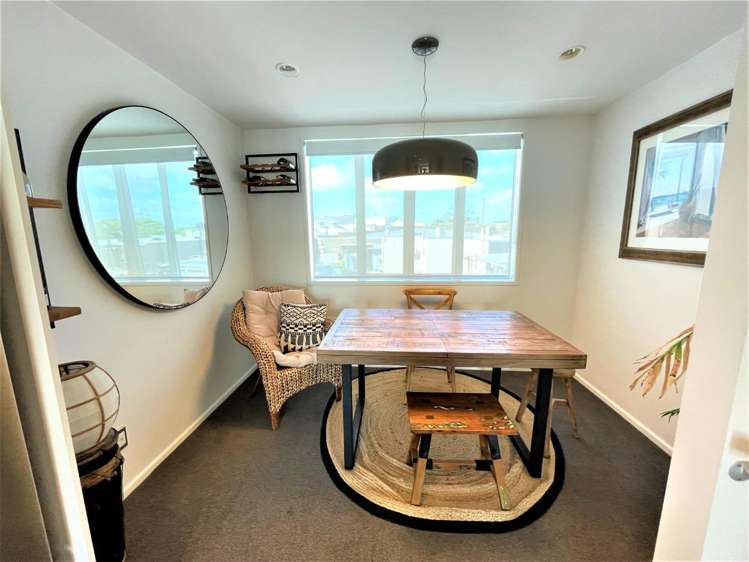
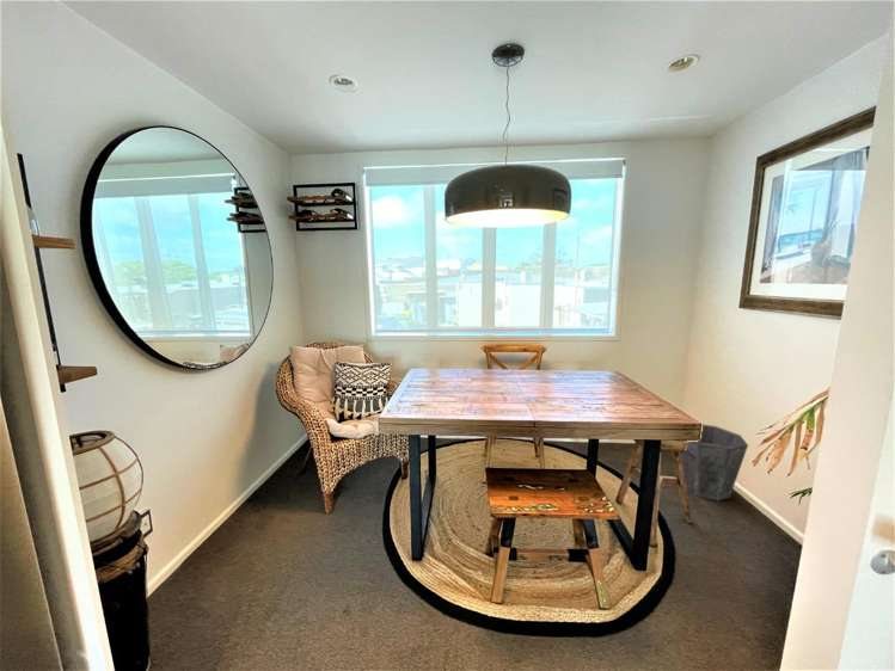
+ waste bin (705, 461)
